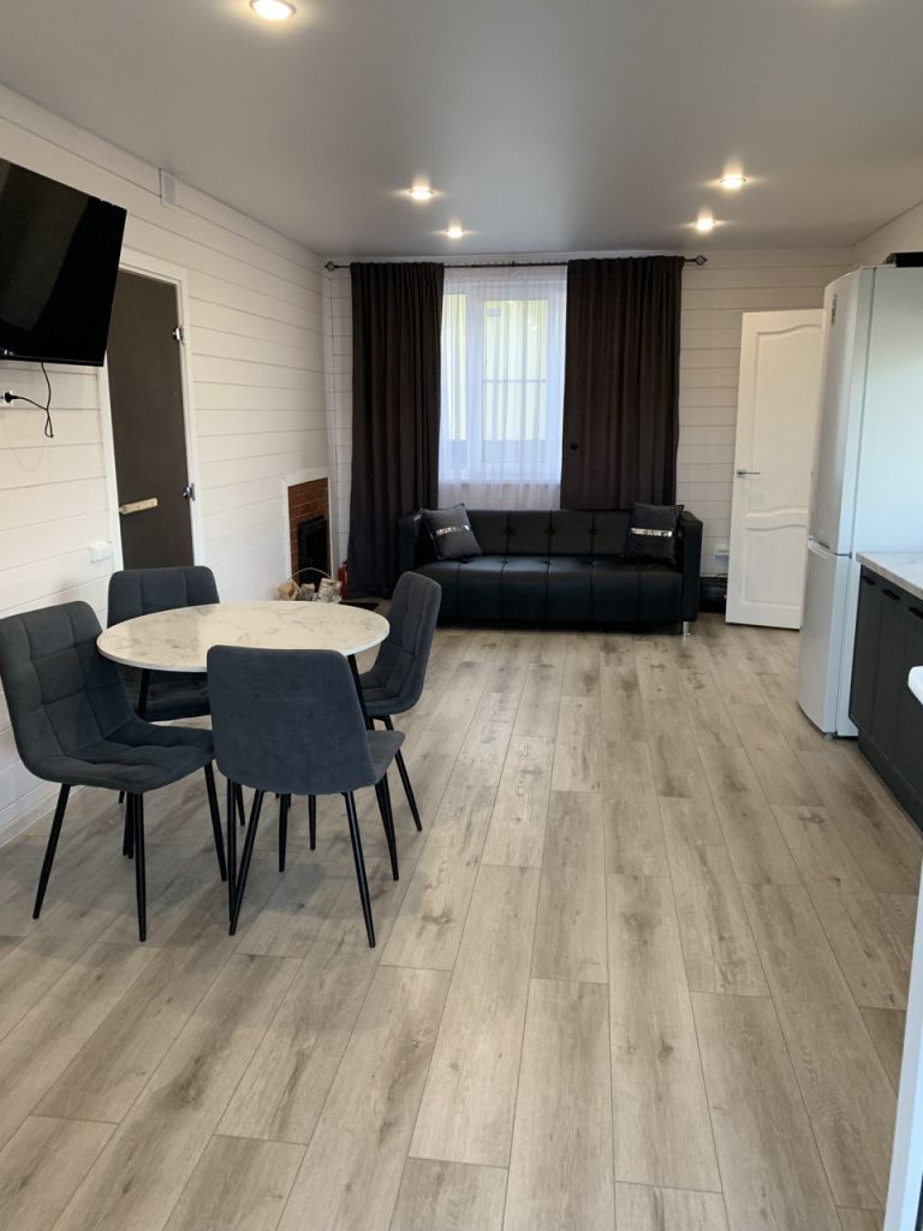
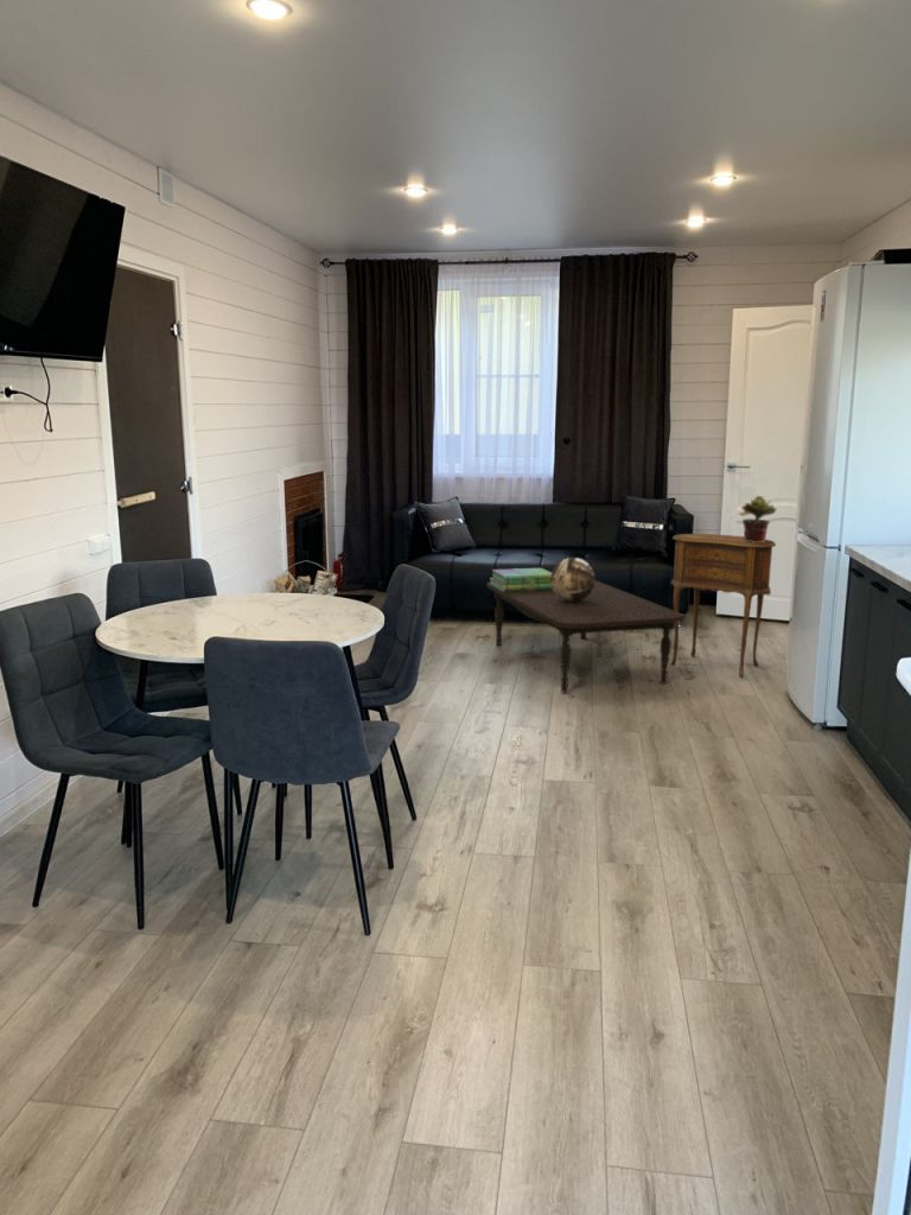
+ side table (722, 591)
+ decorative bowl (572, 581)
+ coffee table (575, 630)
+ stack of books (523, 580)
+ potted plant (757, 517)
